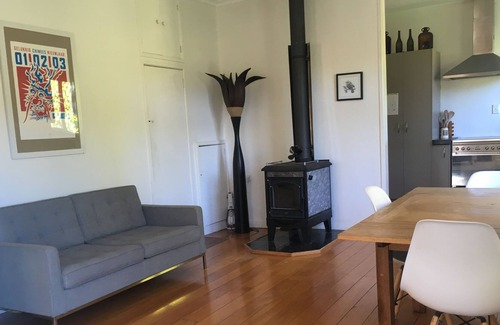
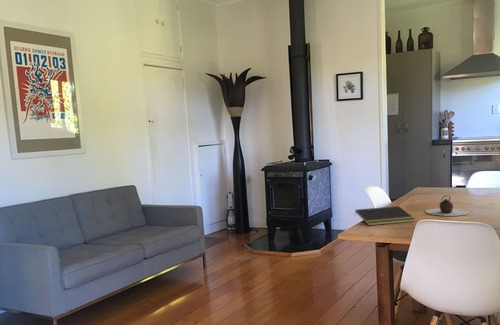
+ notepad (384, 215)
+ teapot (446, 203)
